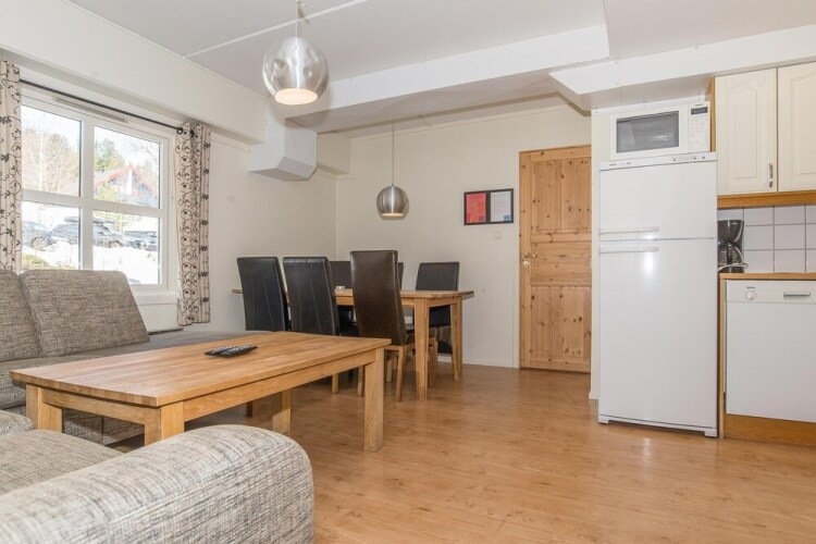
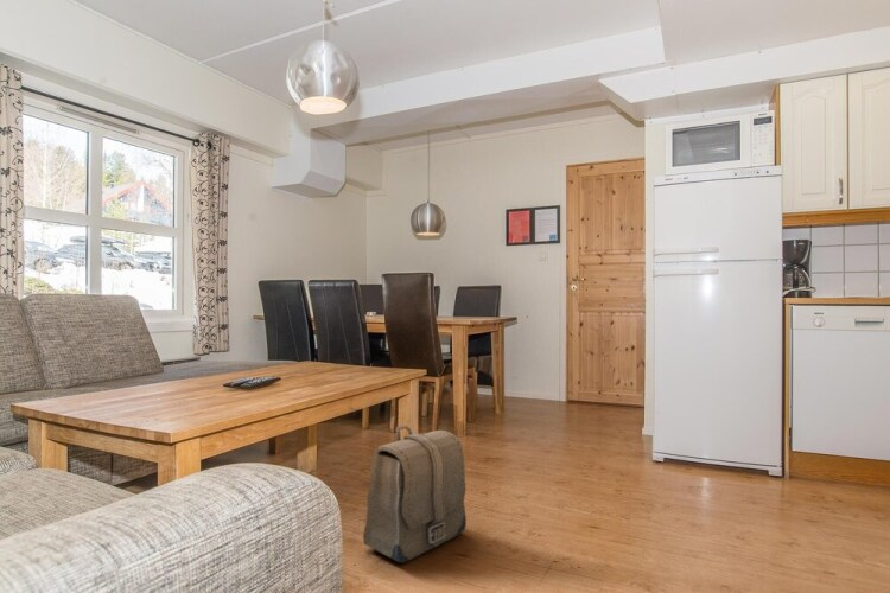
+ backpack (419, 486)
